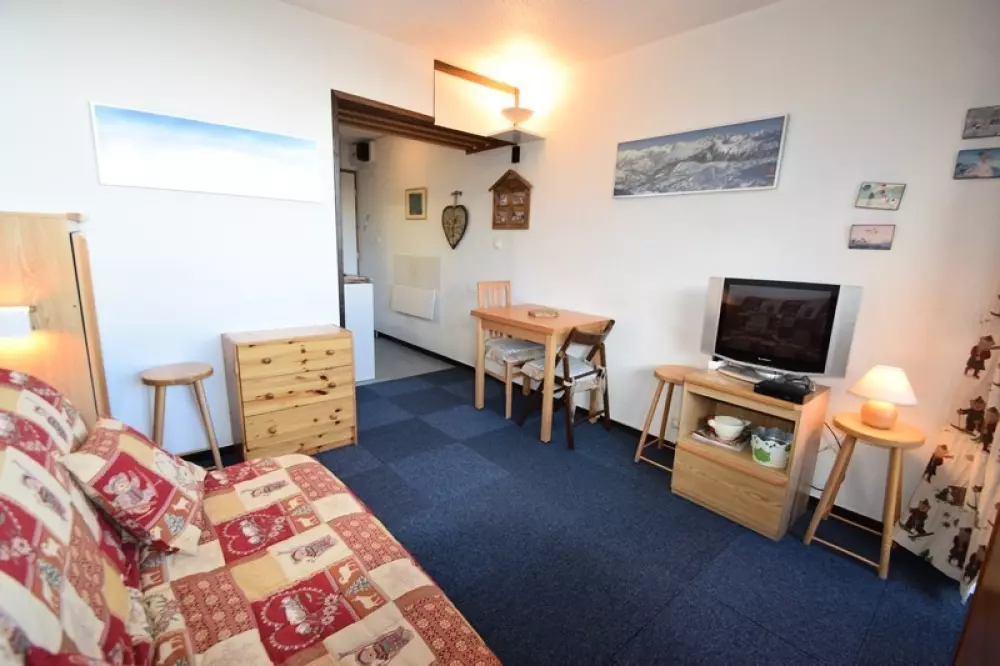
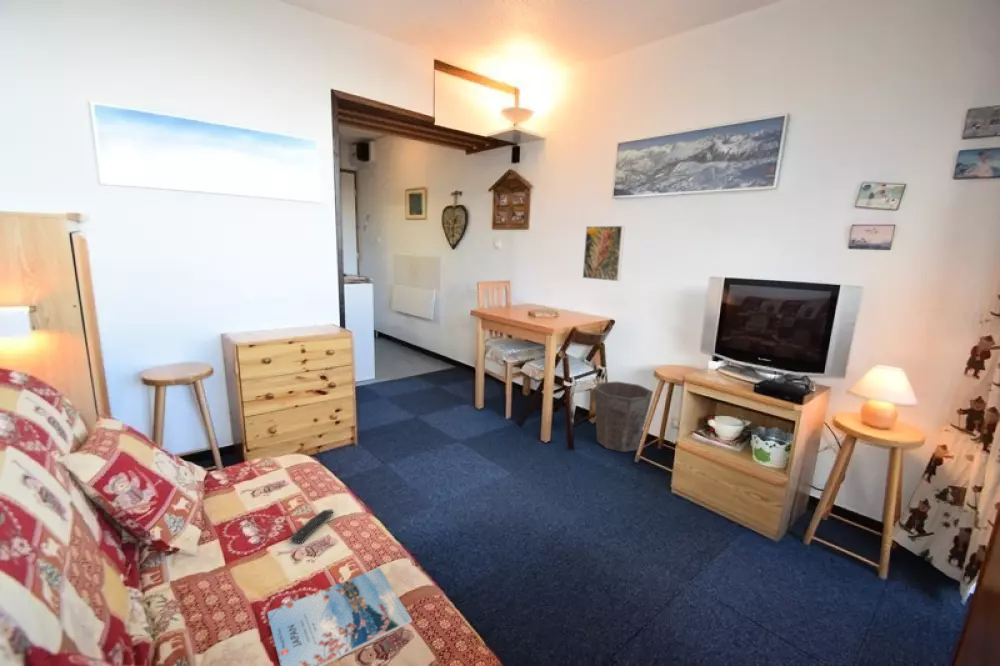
+ magazine (339, 617)
+ remote control (314, 523)
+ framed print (602, 253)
+ waste bin (620, 416)
